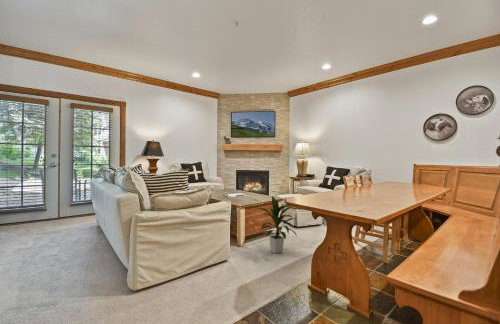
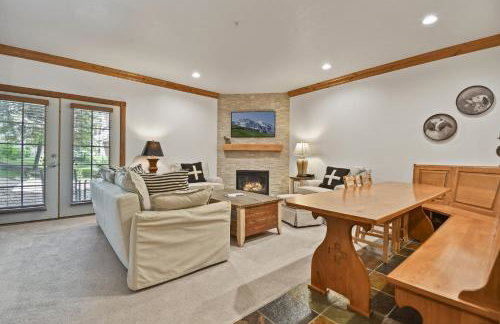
- indoor plant (278, 224)
